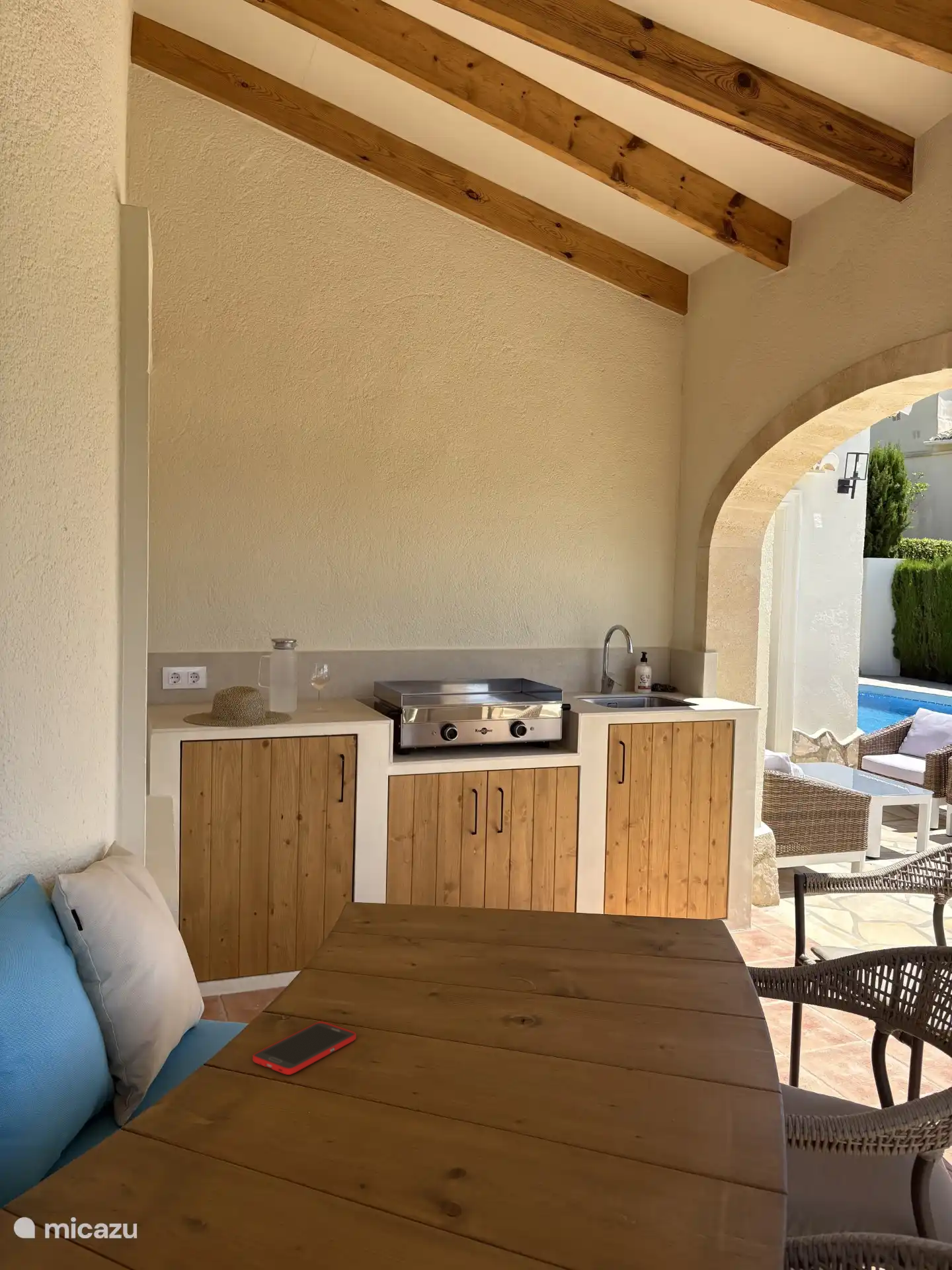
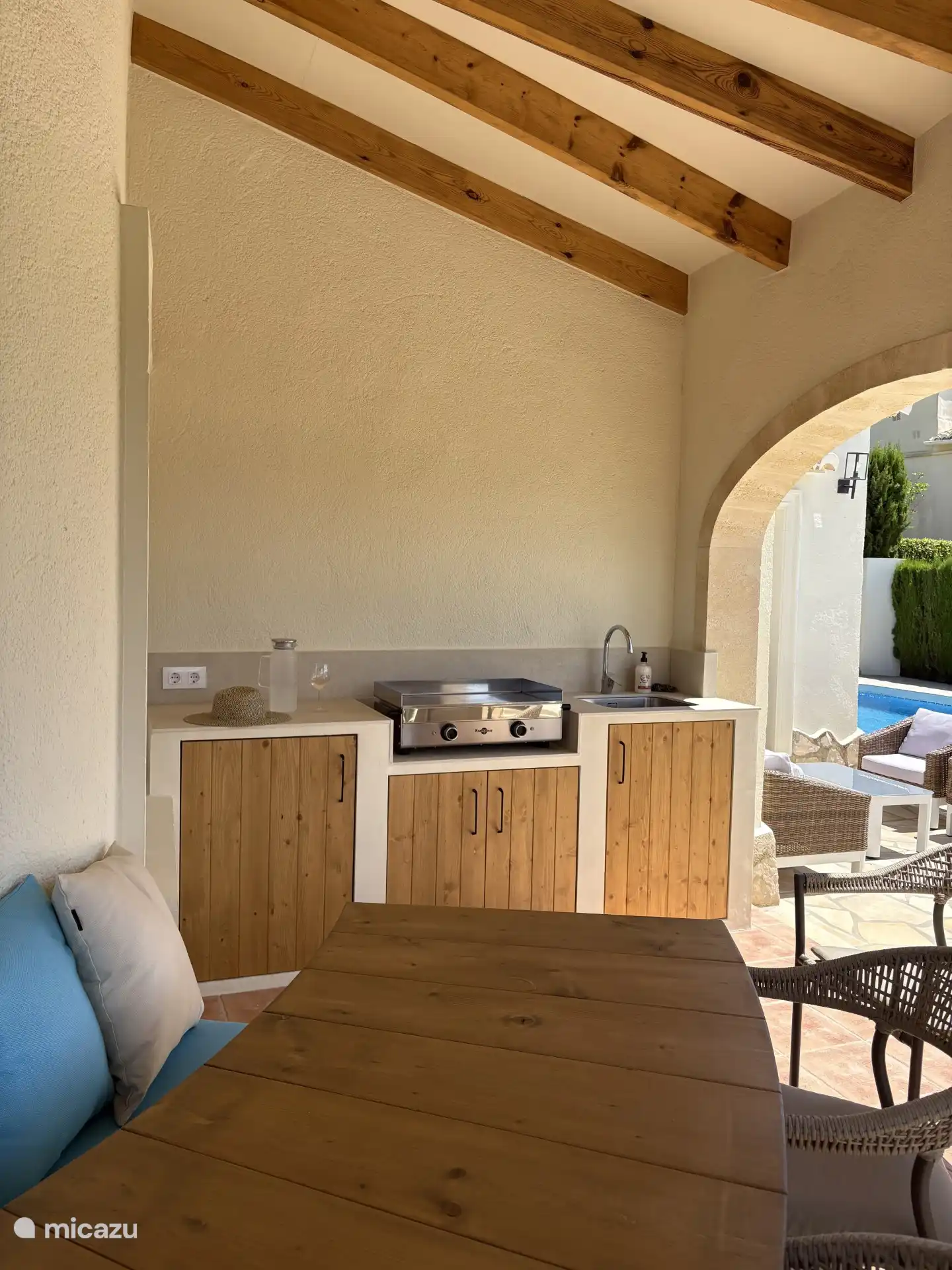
- cell phone (305, 1047)
